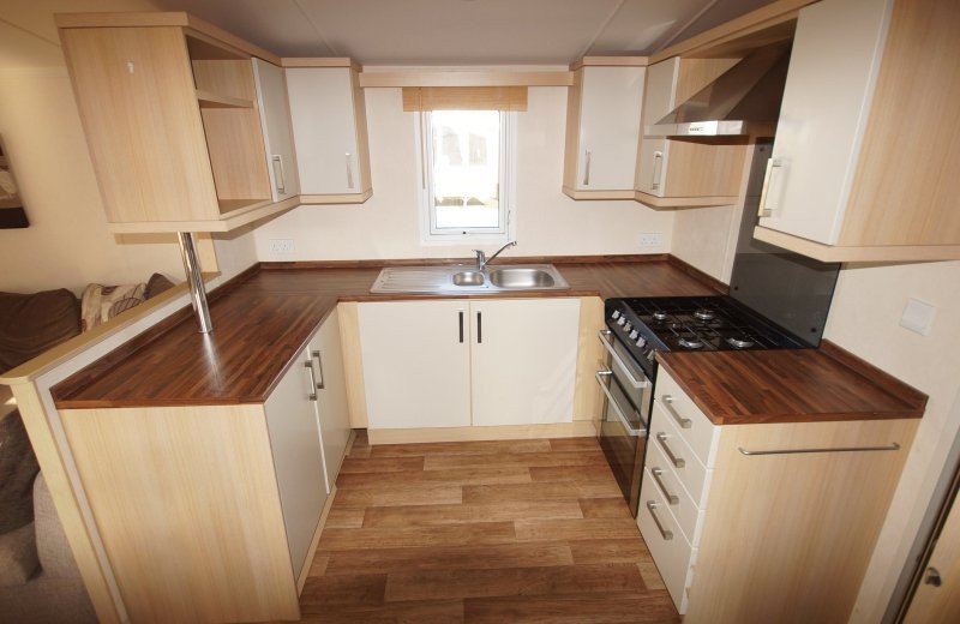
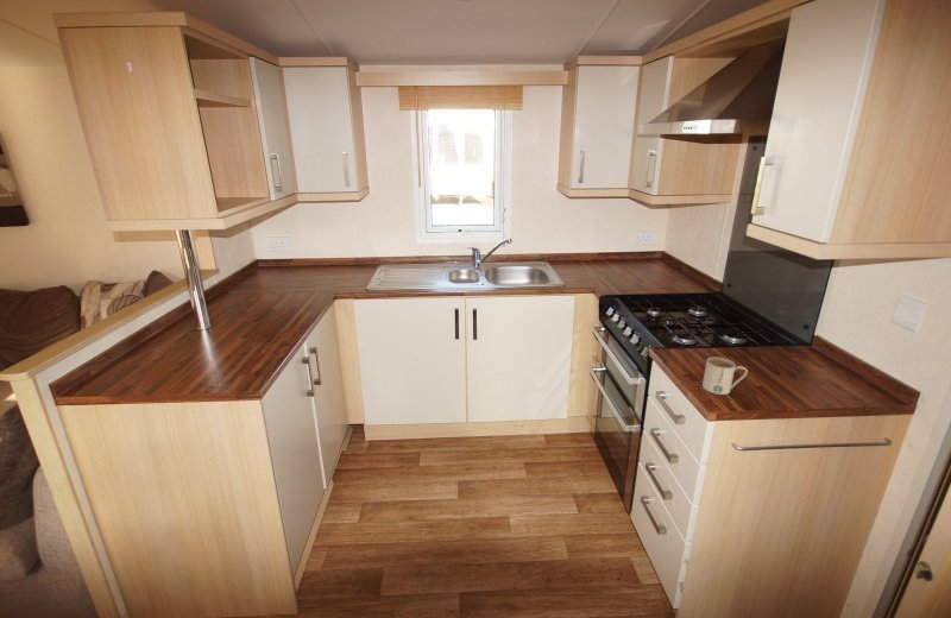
+ mug (724, 376)
